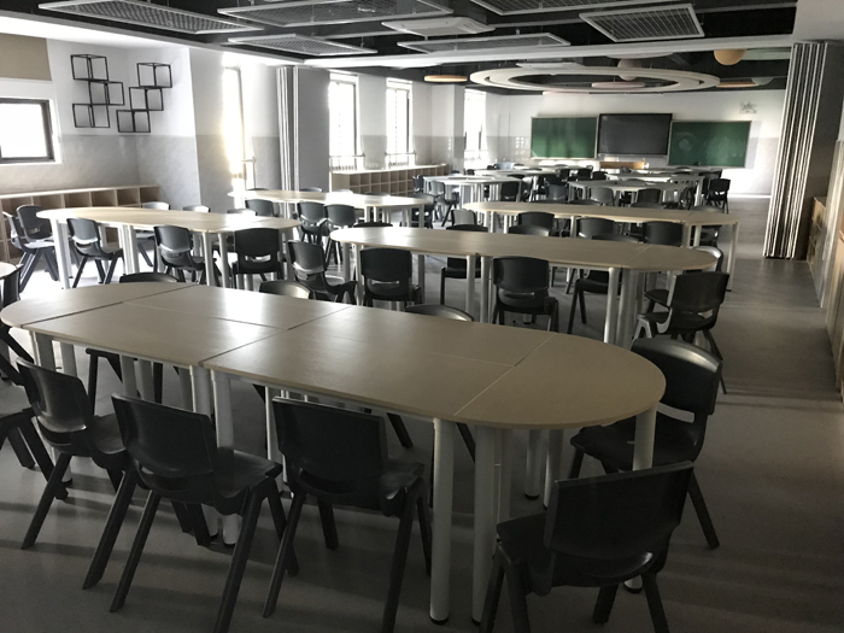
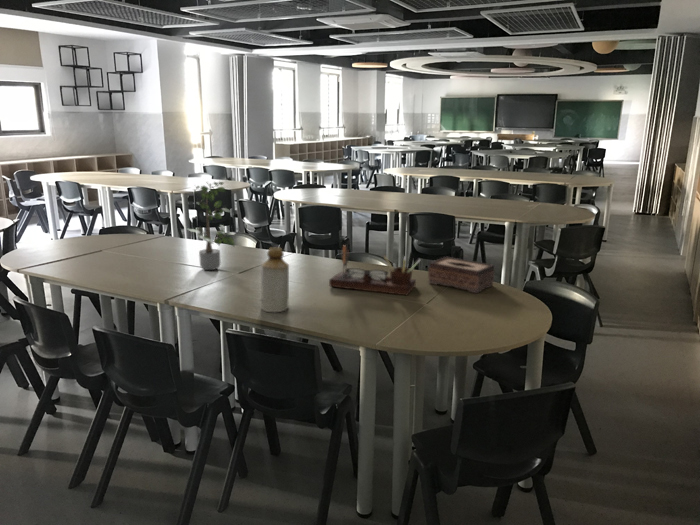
+ desk organizer (375, 270)
+ potted plant (220, 225)
+ bottle (274, 278)
+ tissue box (461, 274)
